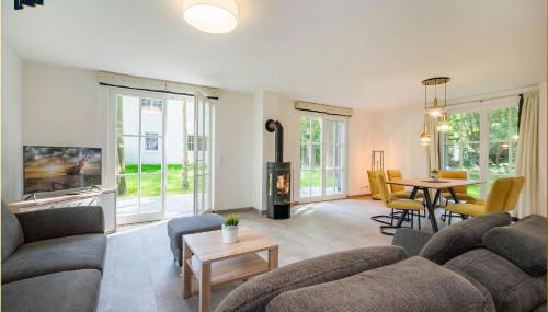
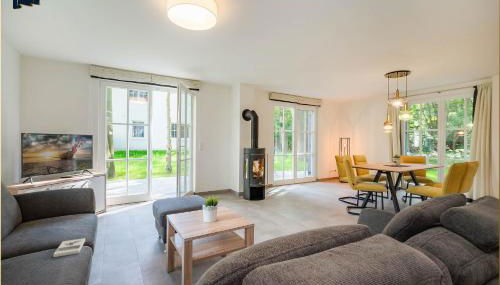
+ book (70, 246)
